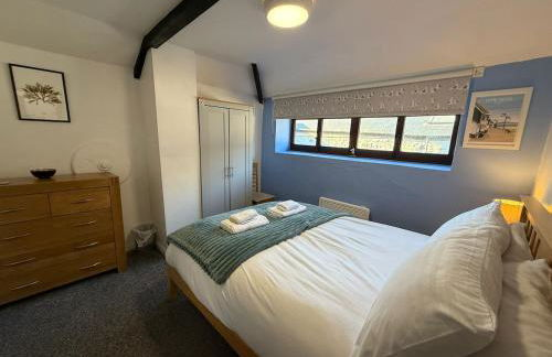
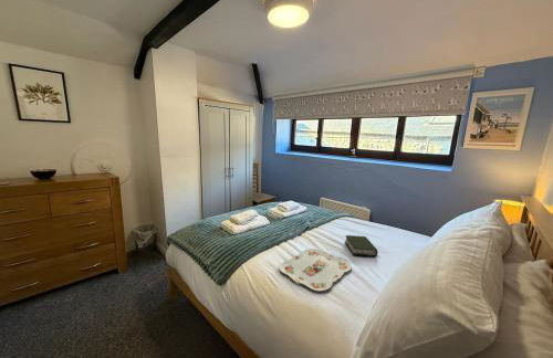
+ serving tray (315, 266)
+ book (359, 245)
